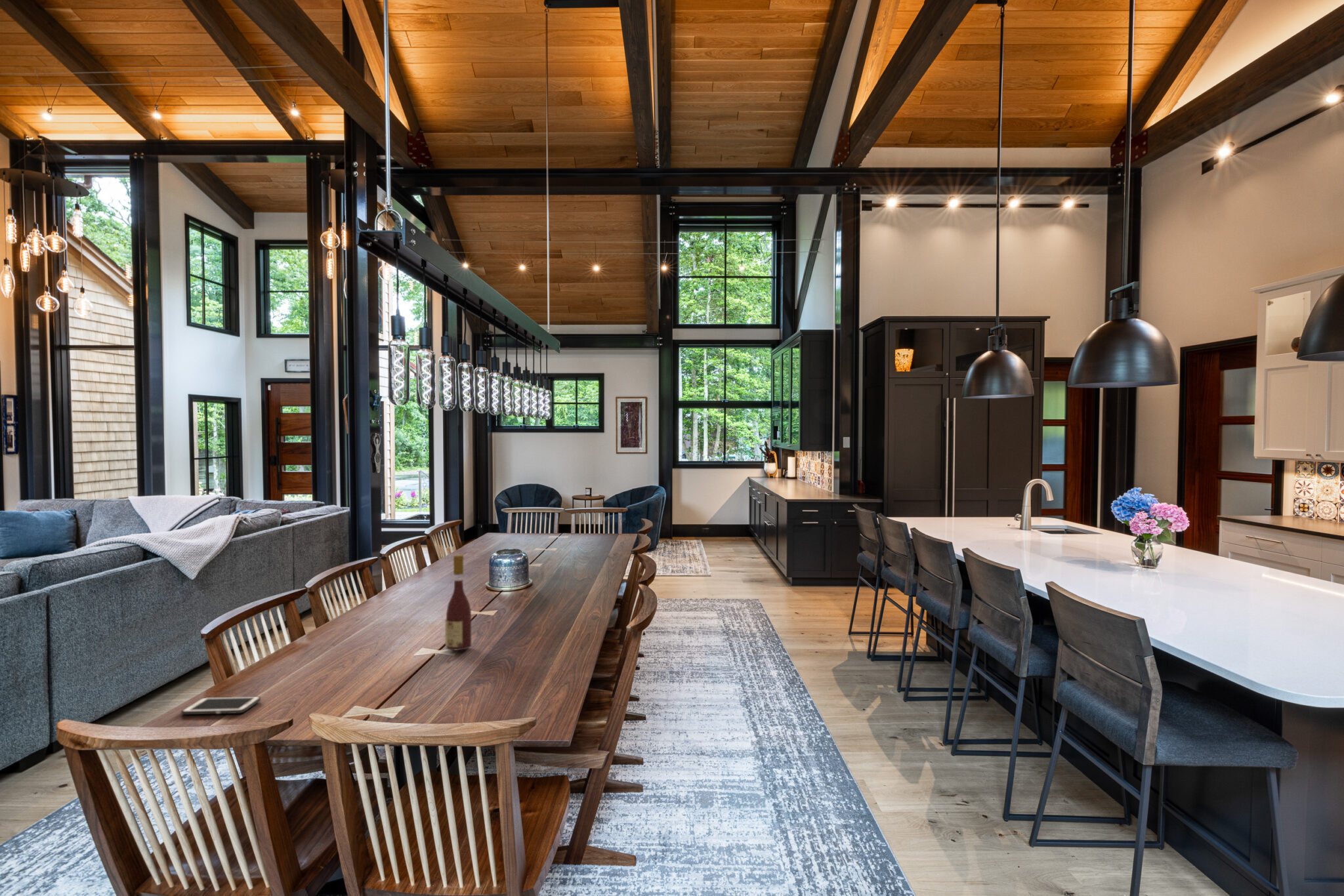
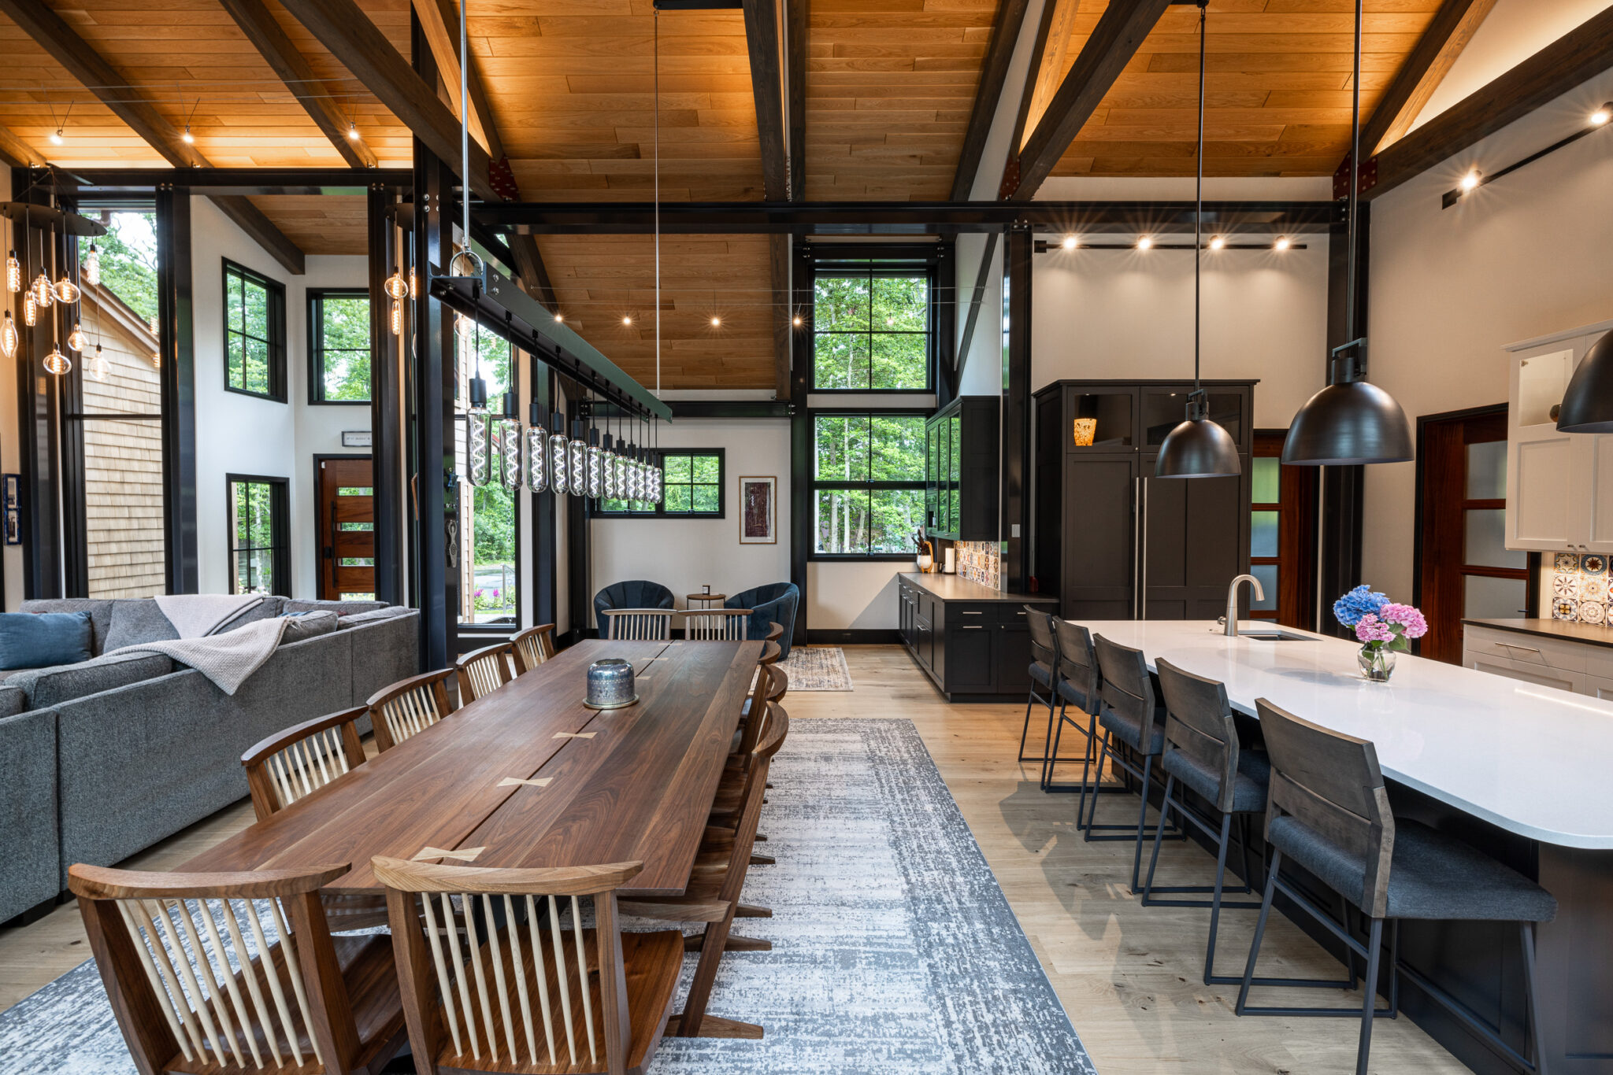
- cell phone (222, 705)
- wine bottle (459, 602)
